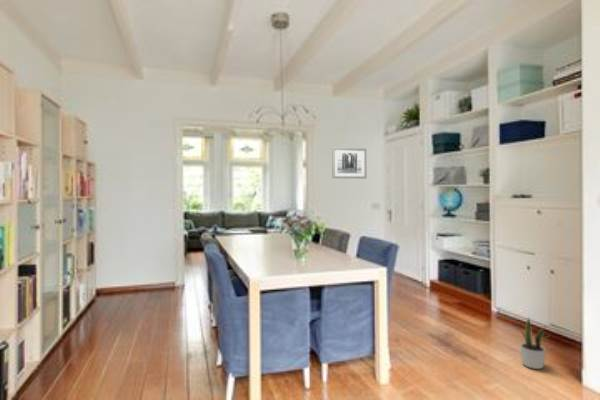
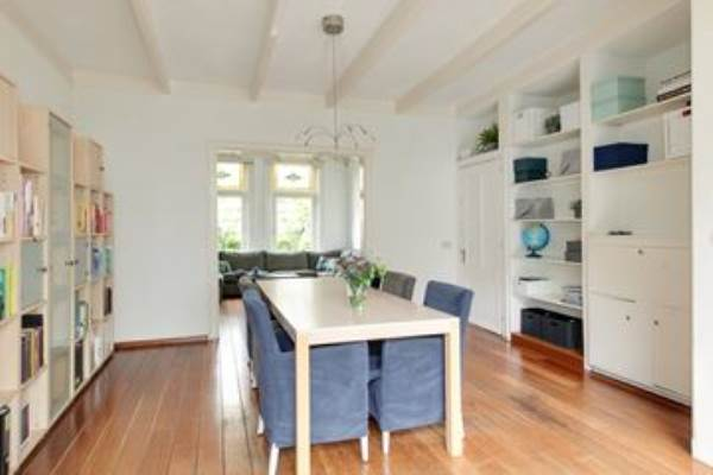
- wall art (349, 163)
- potted plant (531, 340)
